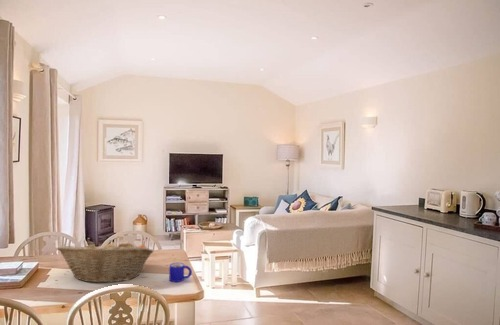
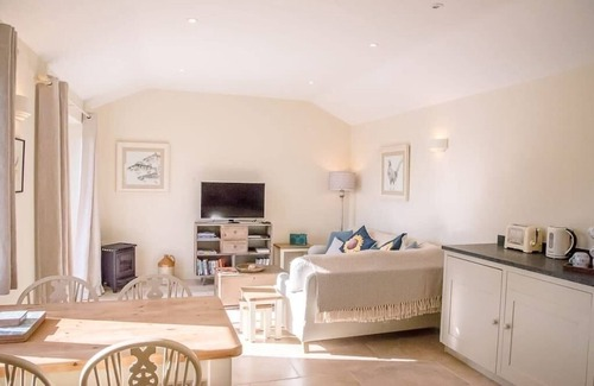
- fruit basket (106, 256)
- mug (180, 272)
